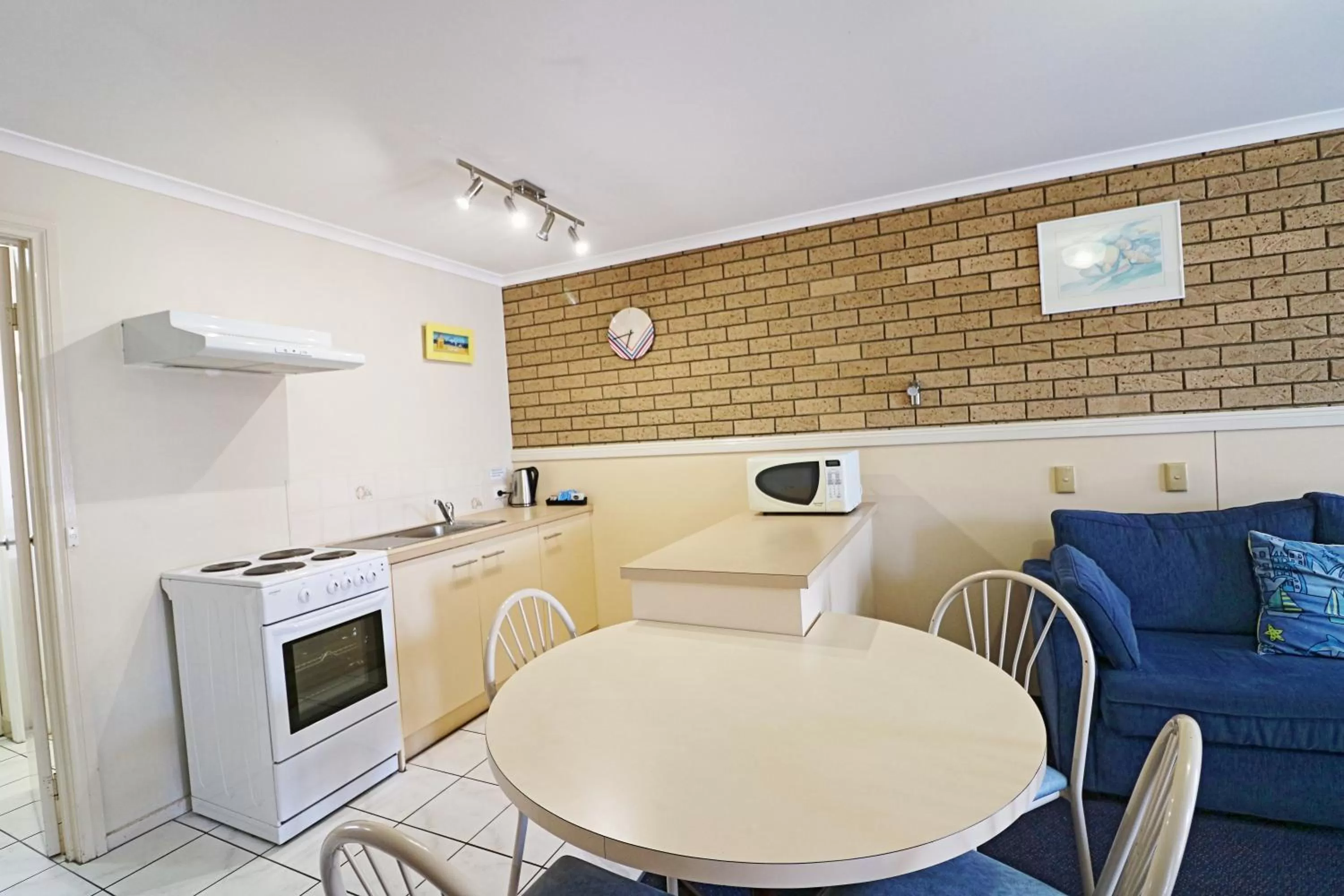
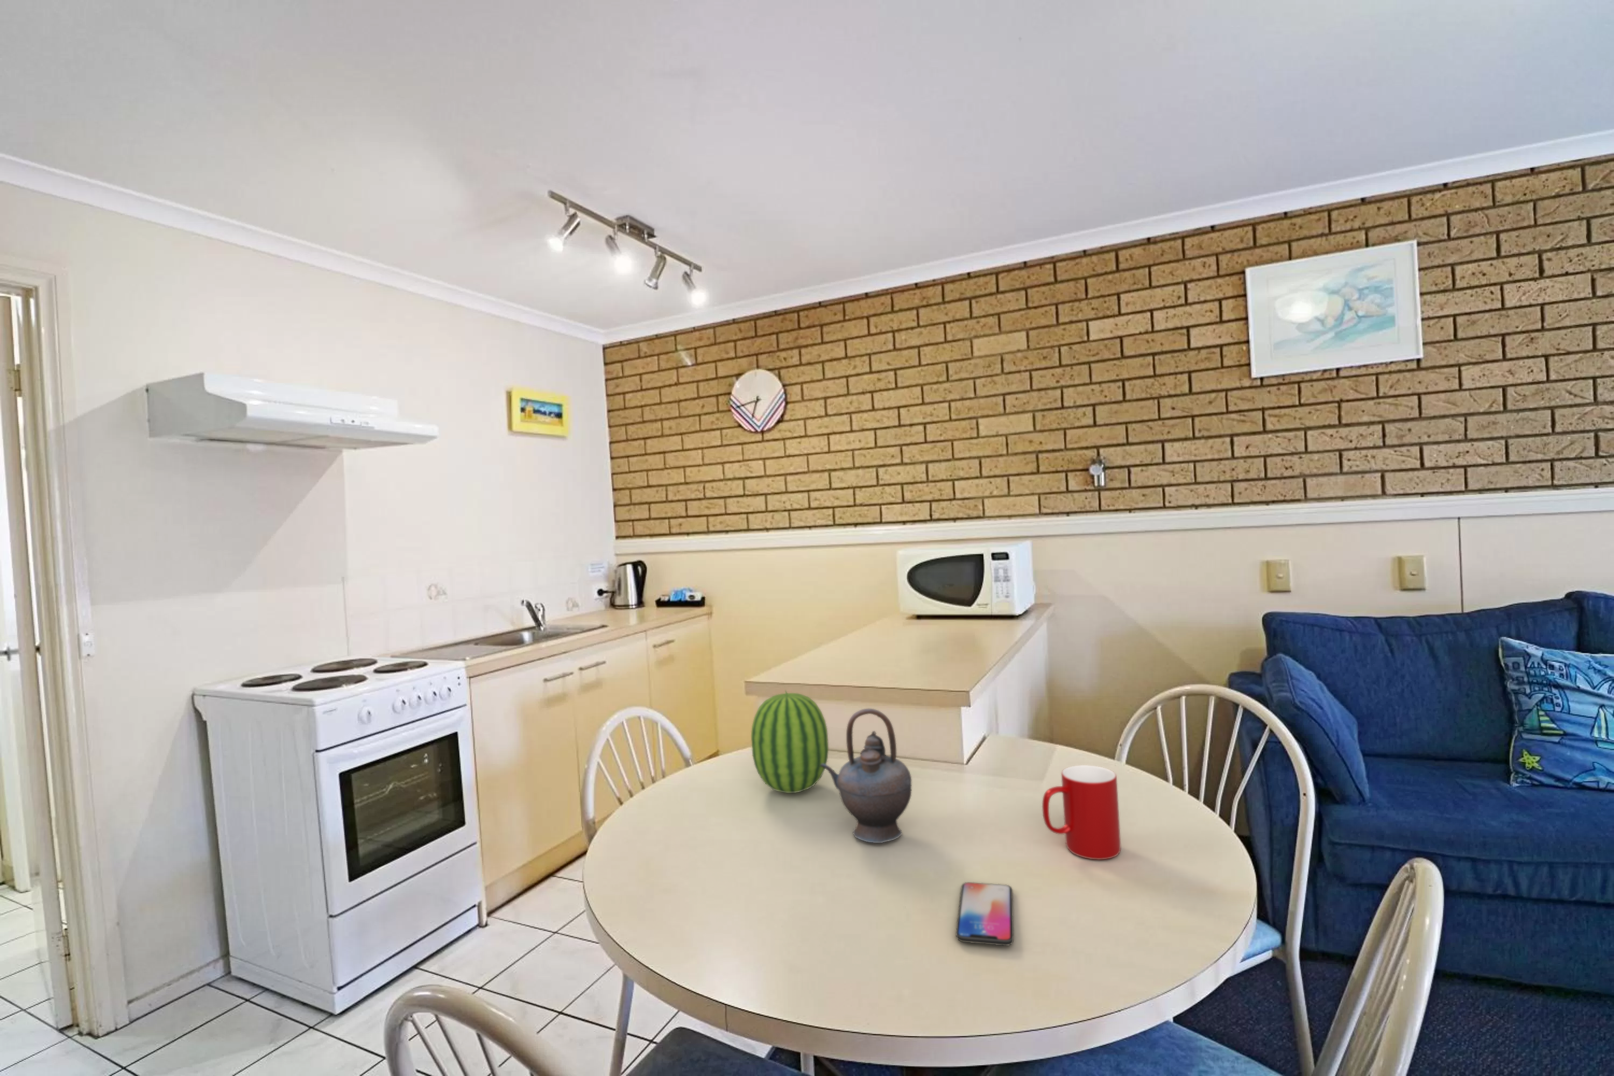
+ teapot (865, 771)
+ cup (1080, 811)
+ smartphone (985, 911)
+ fruit (789, 740)
